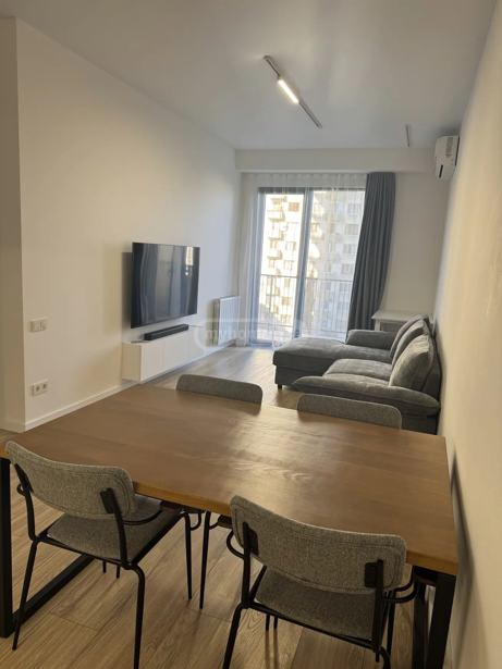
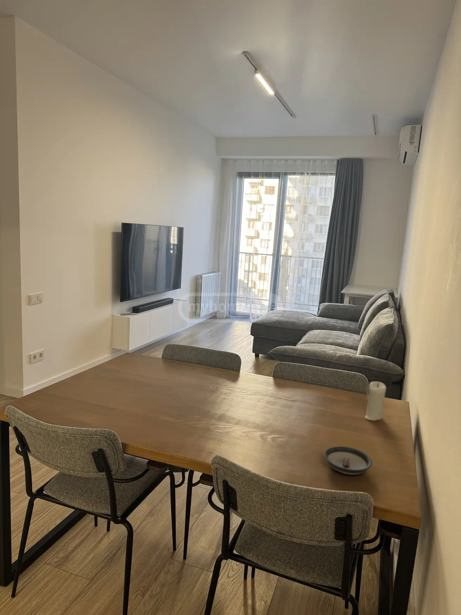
+ saucer (347, 462)
+ candle (375, 400)
